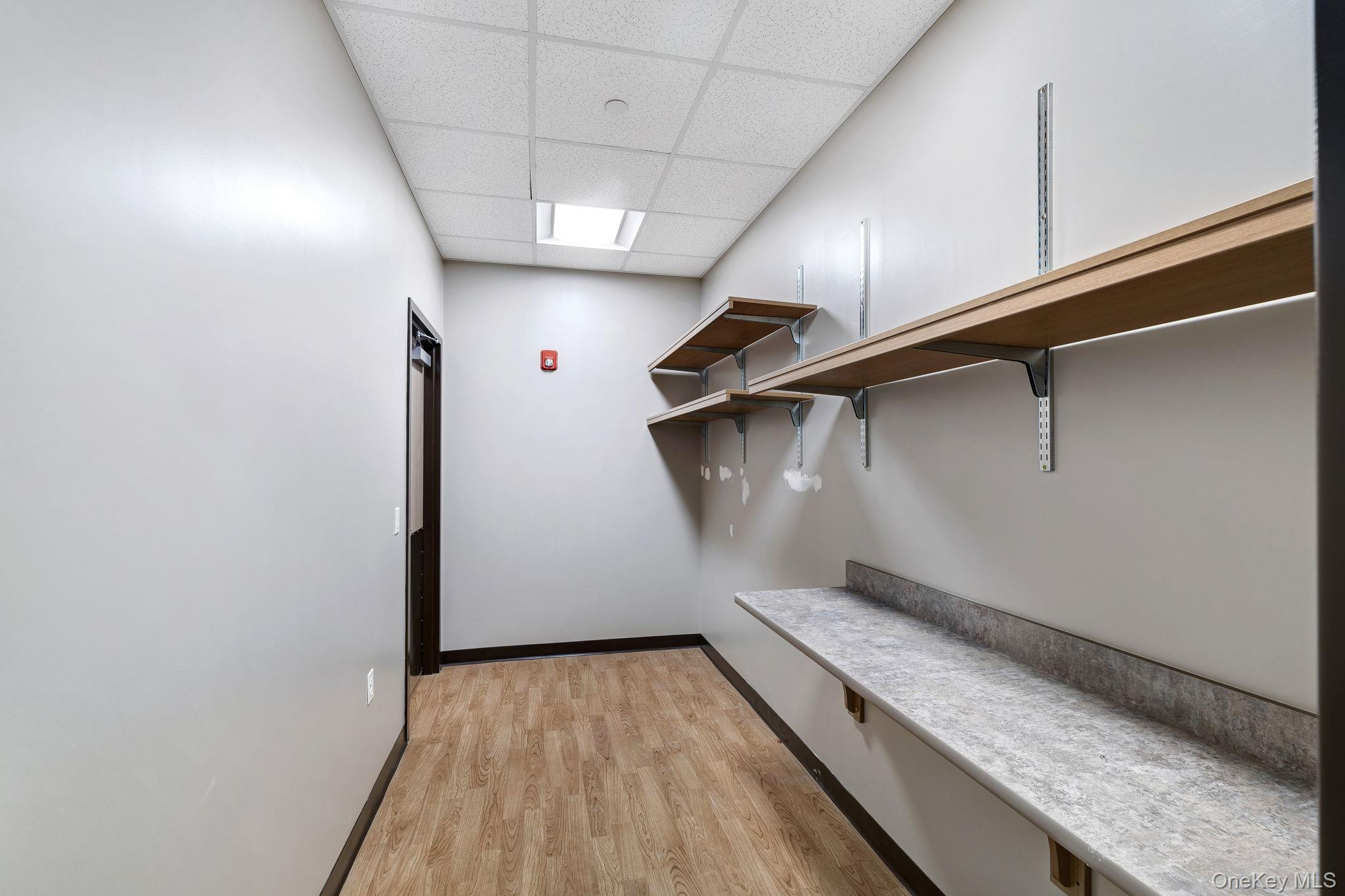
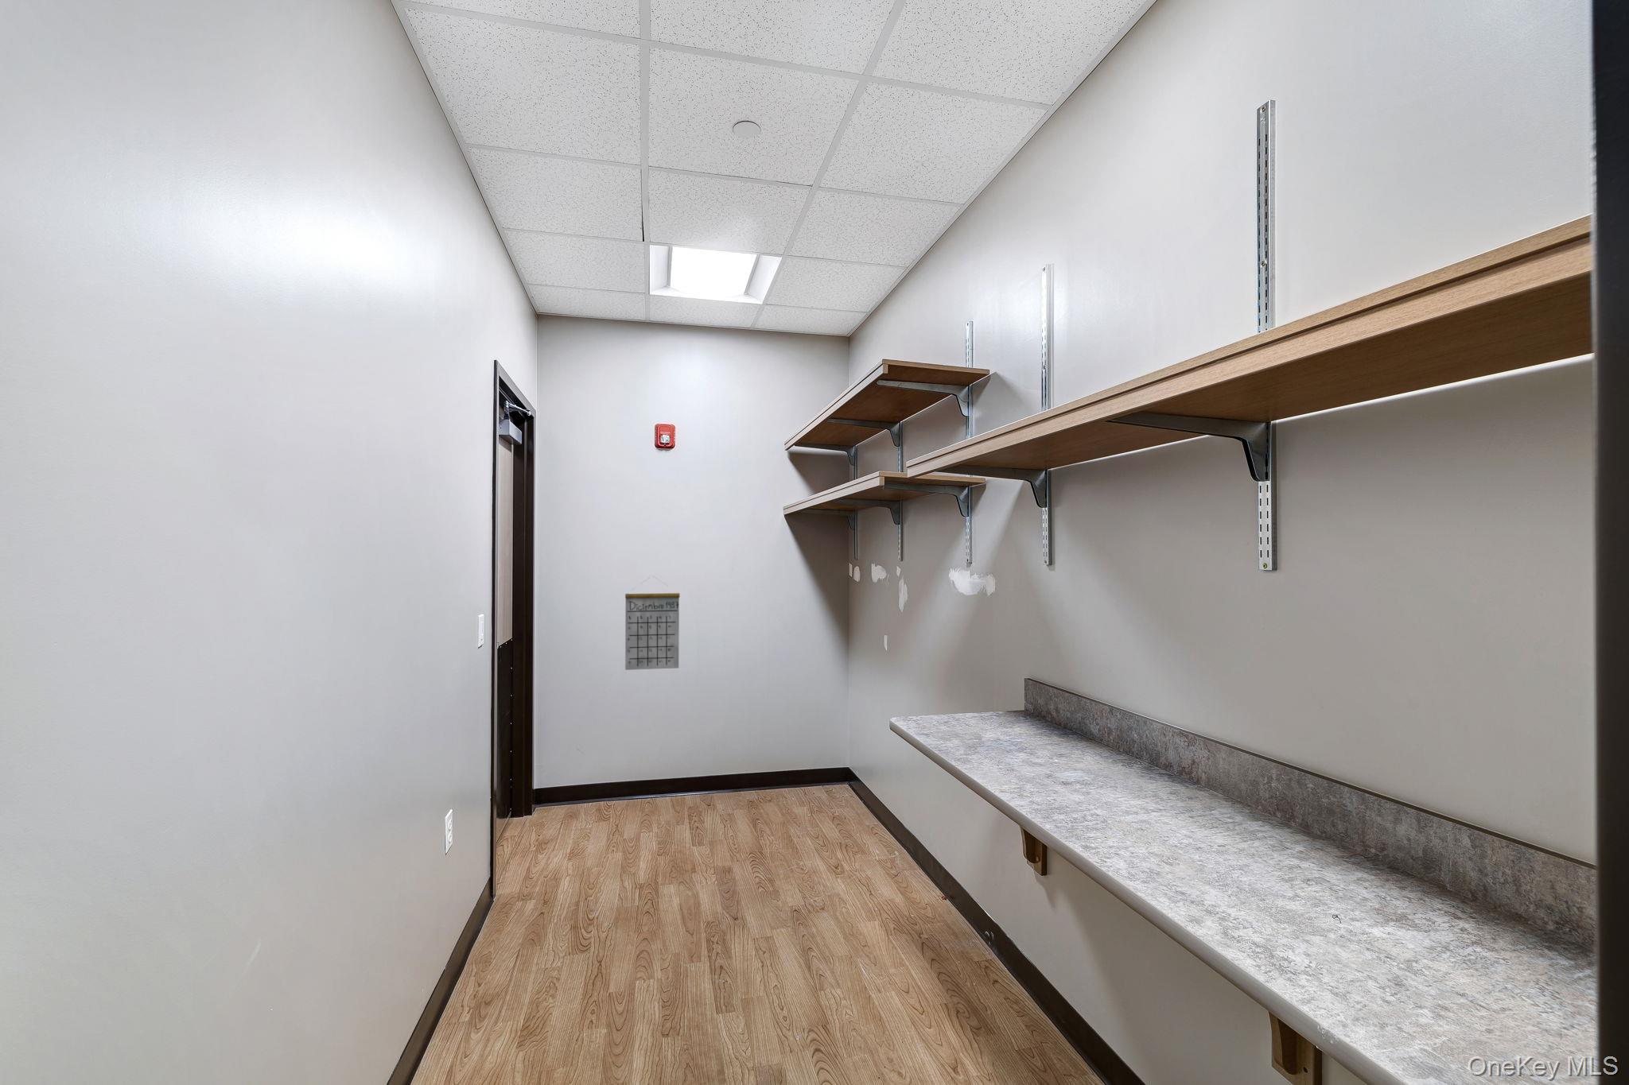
+ calendar (653, 621)
